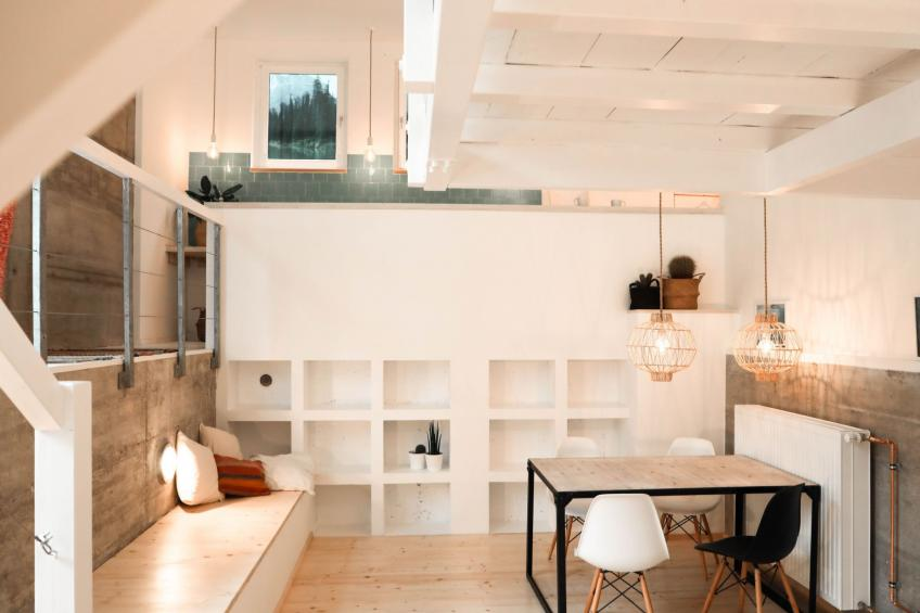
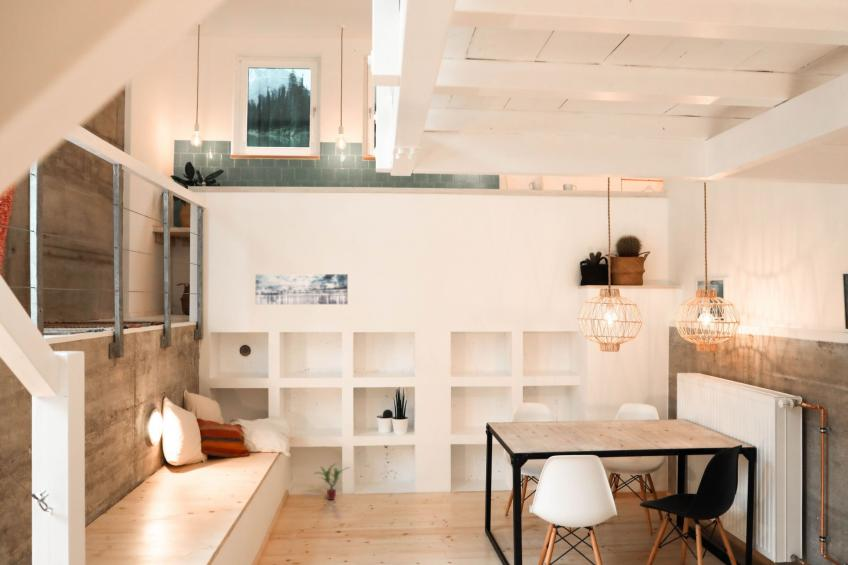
+ potted plant (331, 484)
+ wall art (301, 289)
